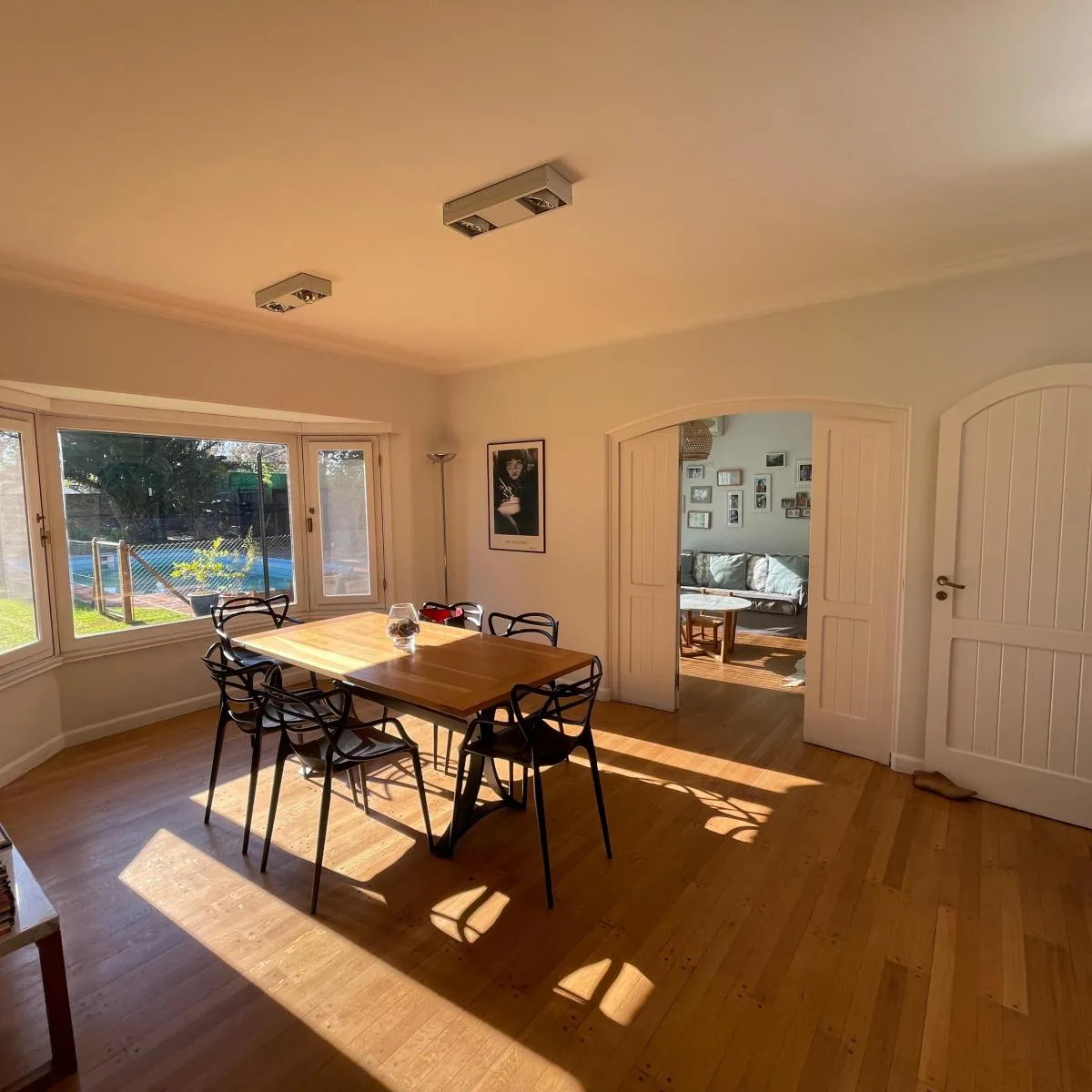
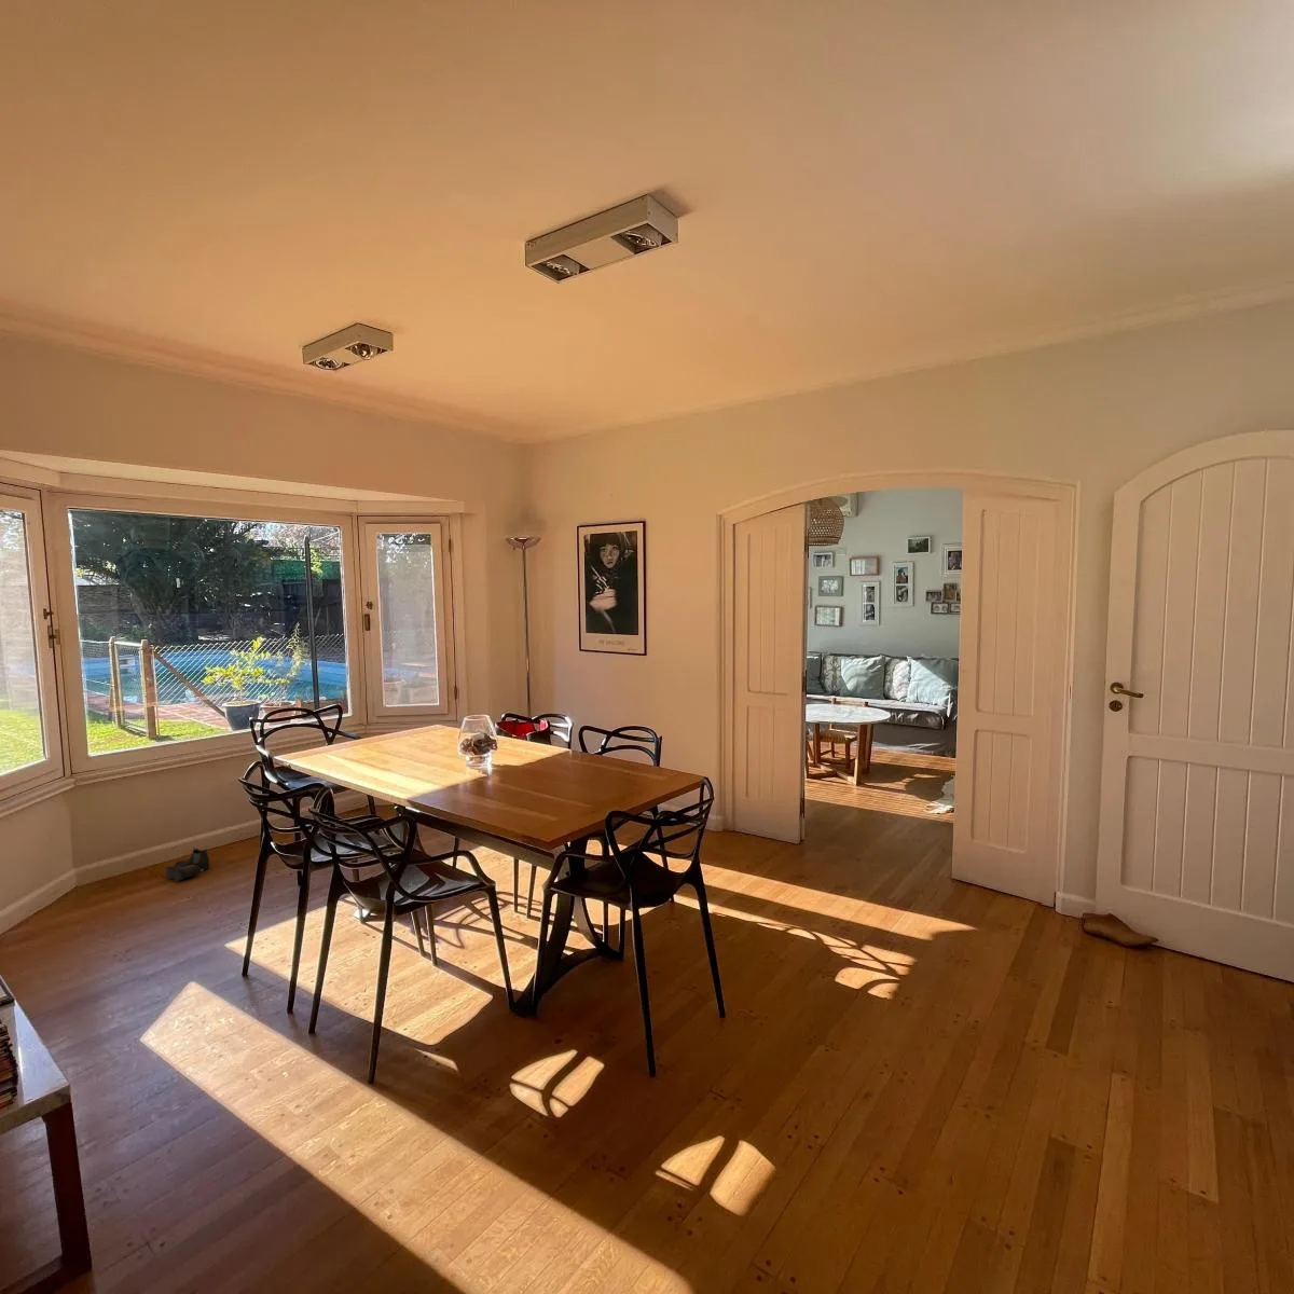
+ boots (185, 864)
